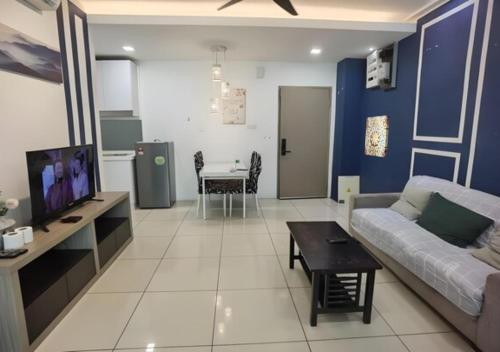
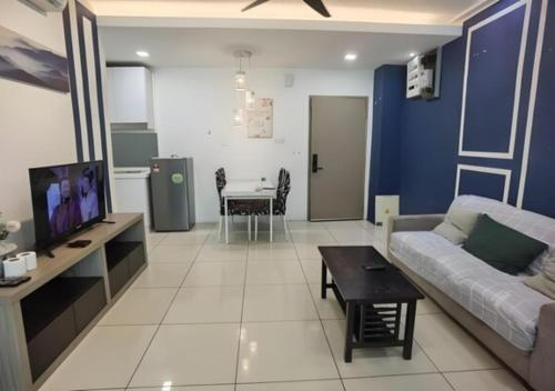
- wall art (376, 136)
